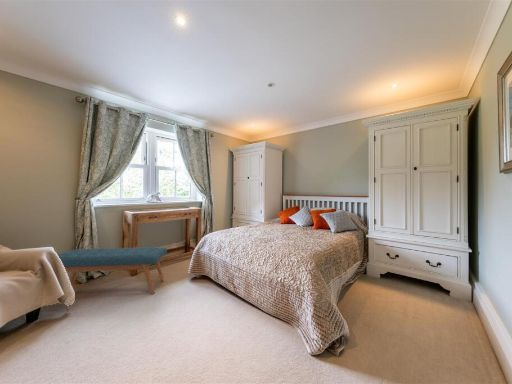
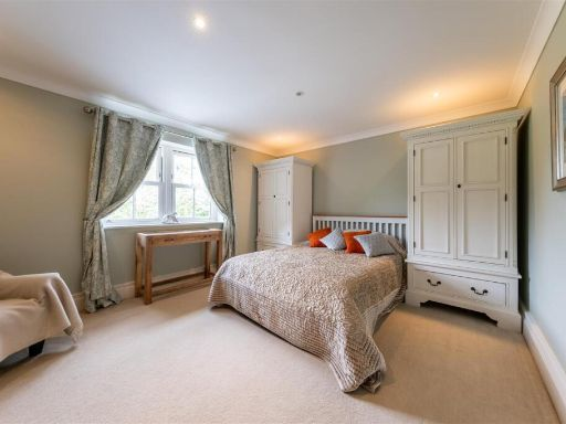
- bench (110, 269)
